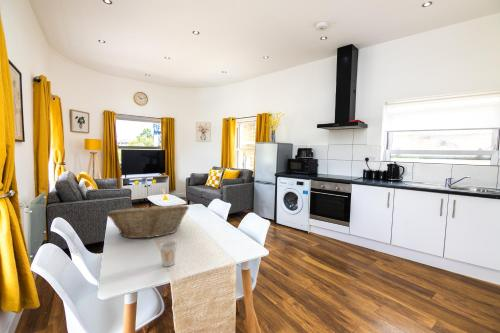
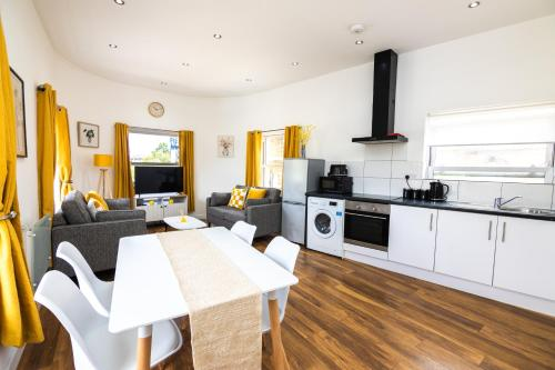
- fruit basket (150, 216)
- cup (168, 253)
